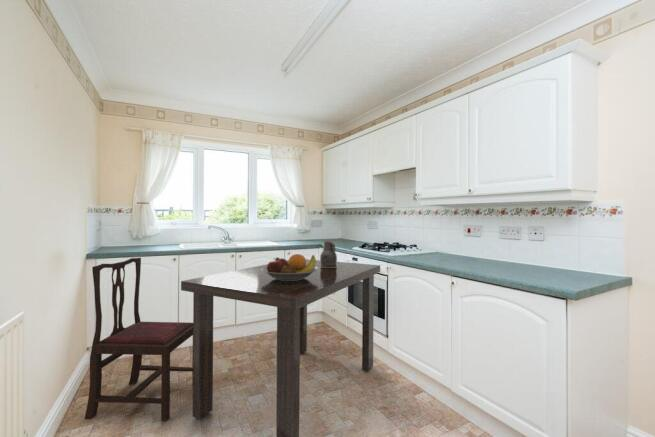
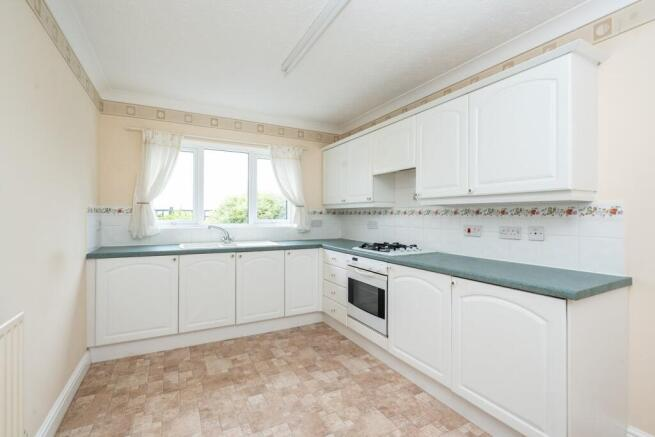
- pitcher (329, 253)
- dining chair (147, 330)
- fruit bowl (290, 265)
- dining table (295, 330)
